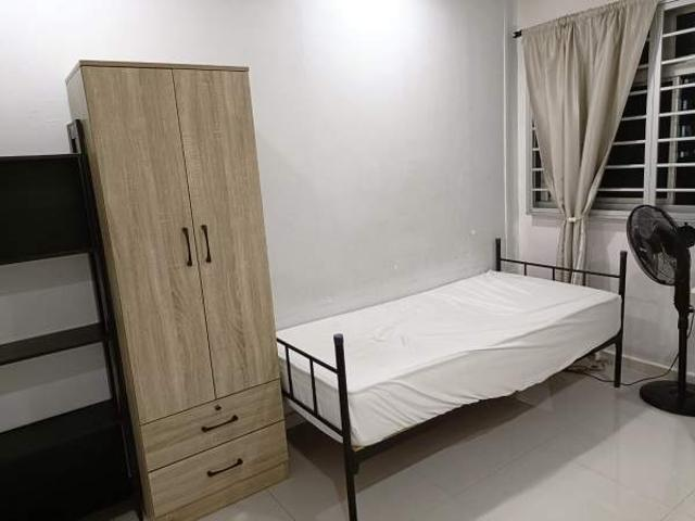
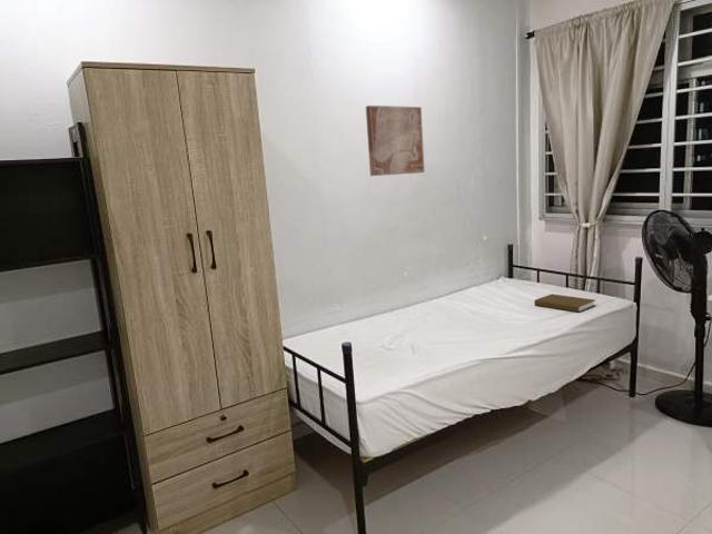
+ book (564, 303)
+ wall art (396, 140)
